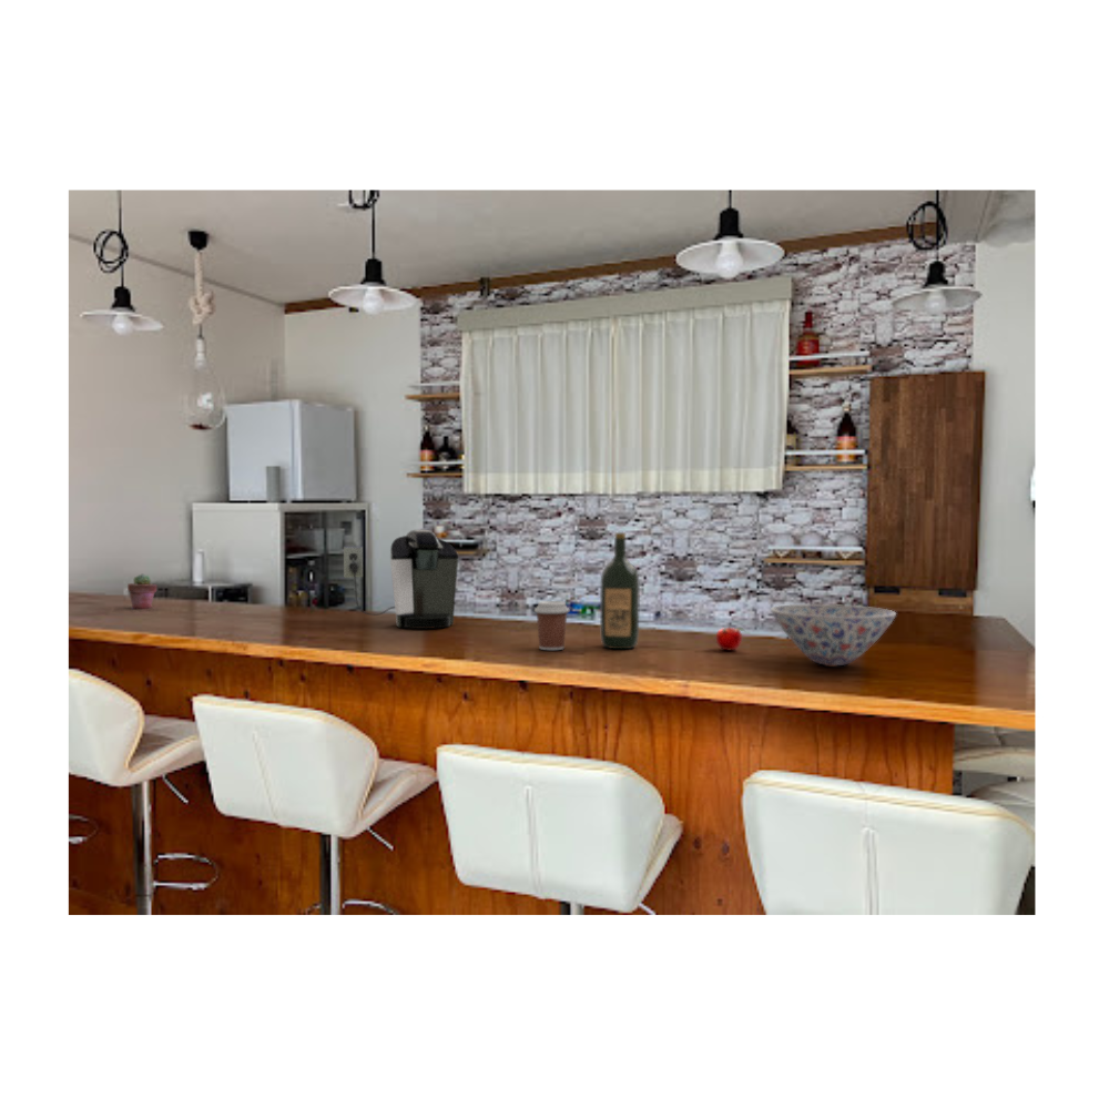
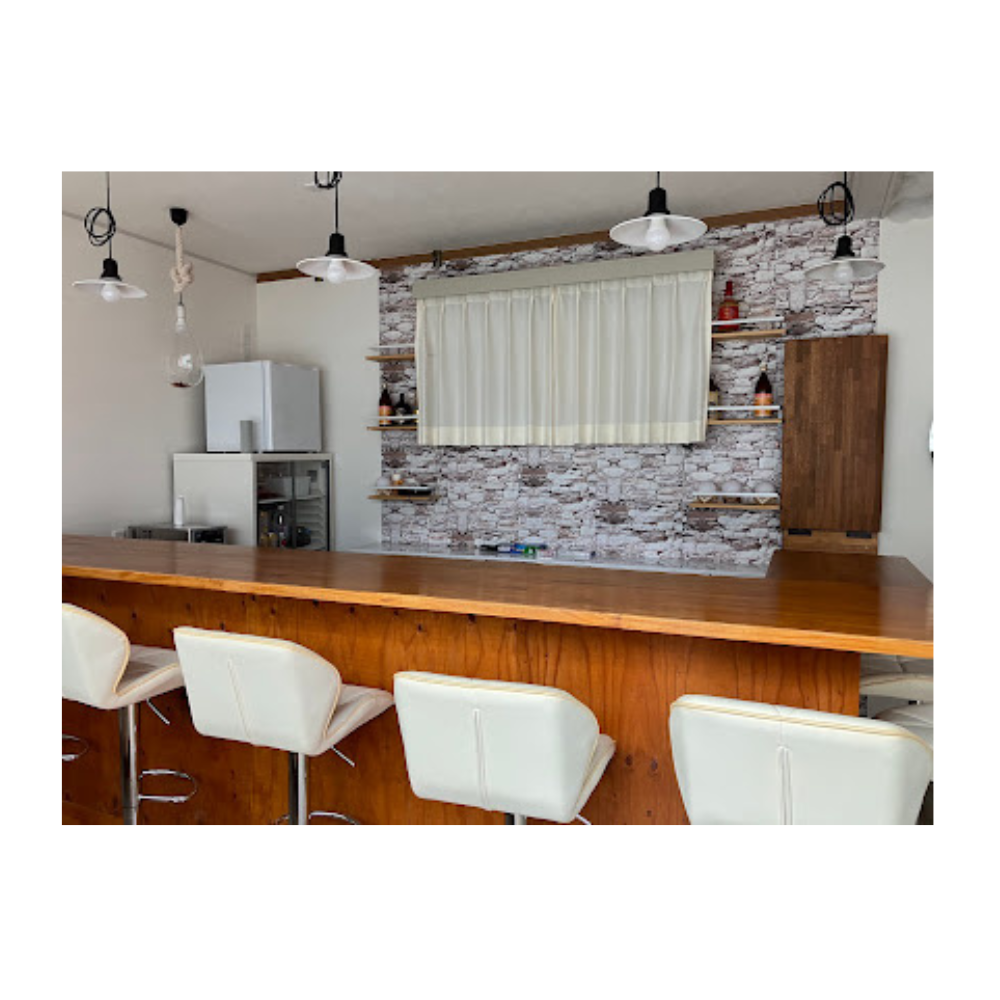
- bowl (831, 637)
- potted succulent (142, 590)
- wine bottle (619, 590)
- coffee cup (551, 624)
- apple (731, 638)
- coffee maker (404, 577)
